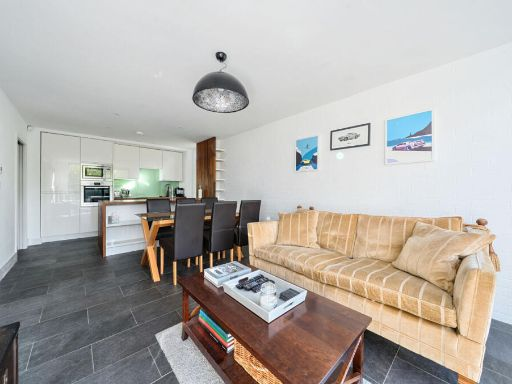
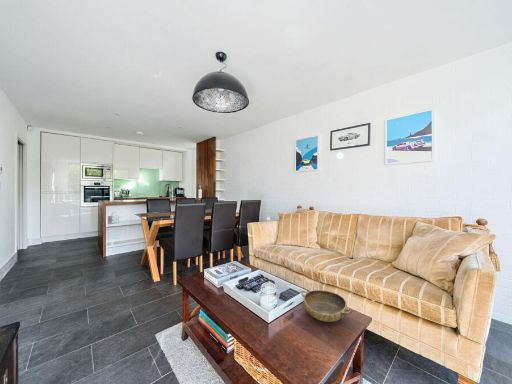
+ bowl (324, 308)
